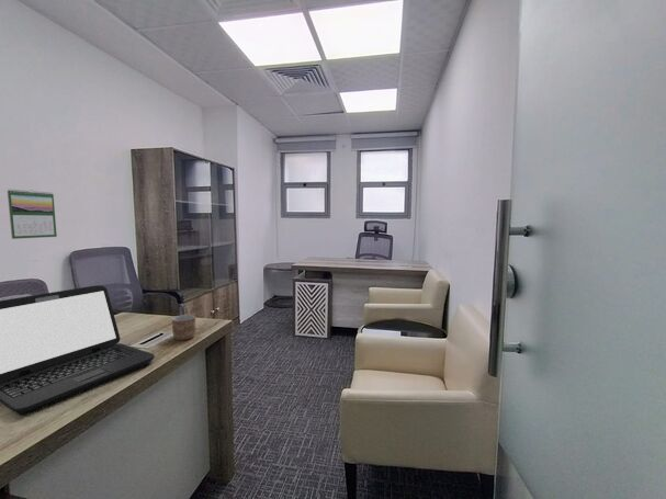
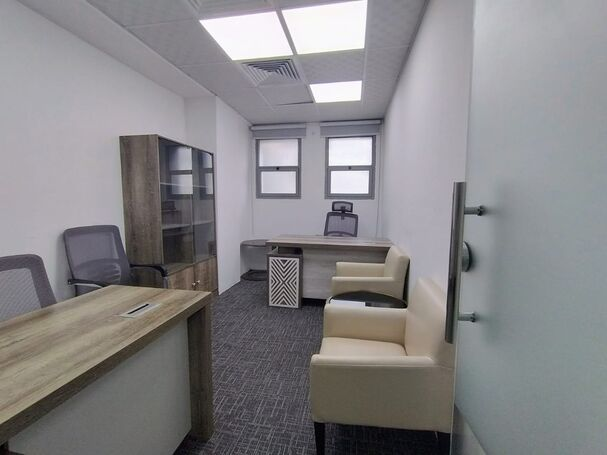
- laptop (70, 336)
- mug (184, 326)
- calendar (33, 214)
